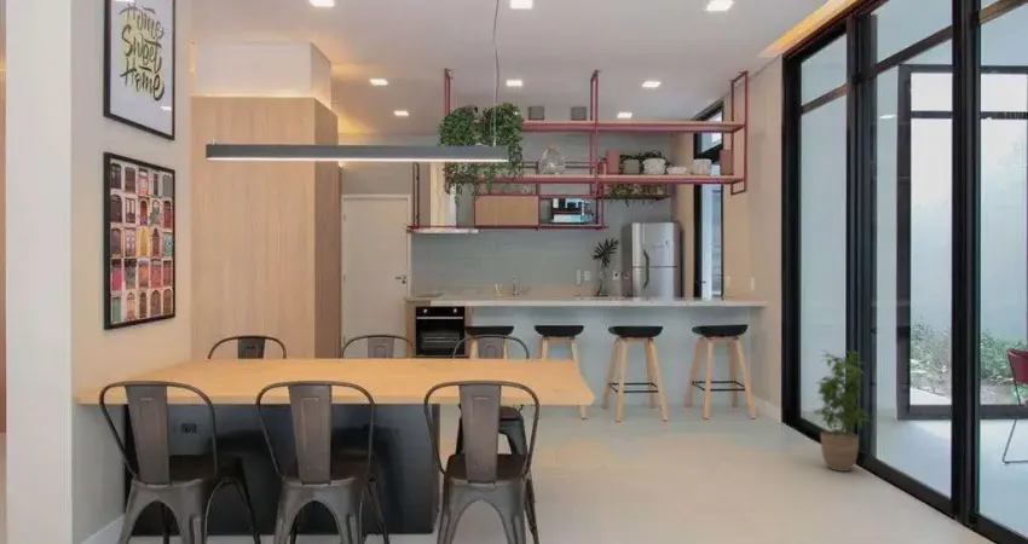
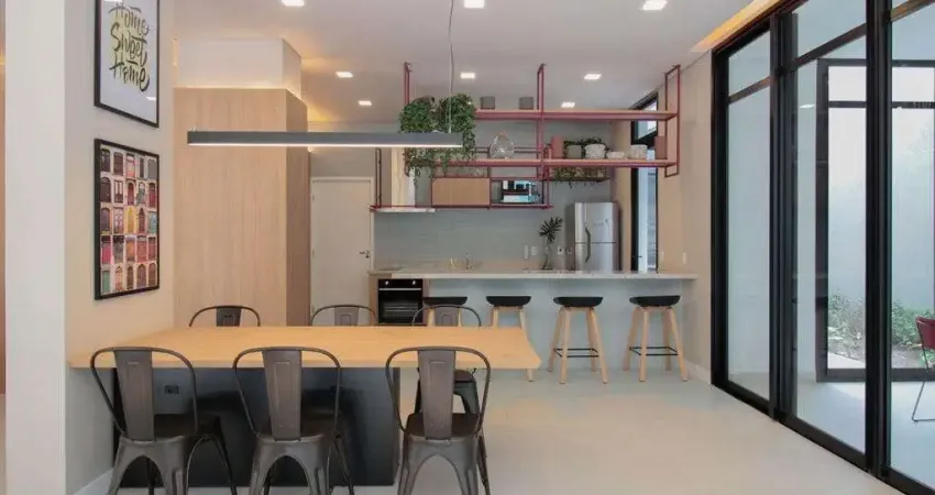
- potted plant (841, 409)
